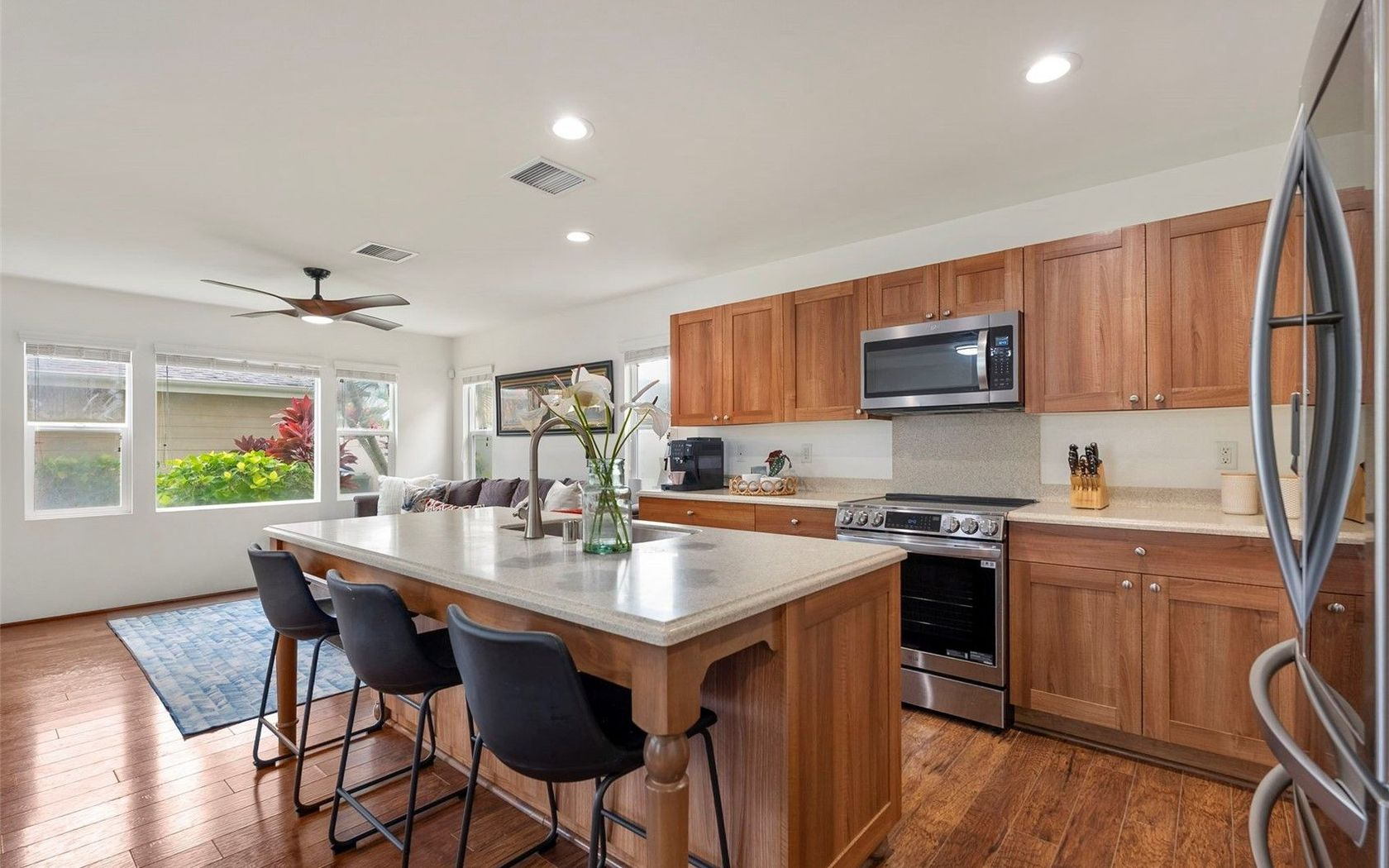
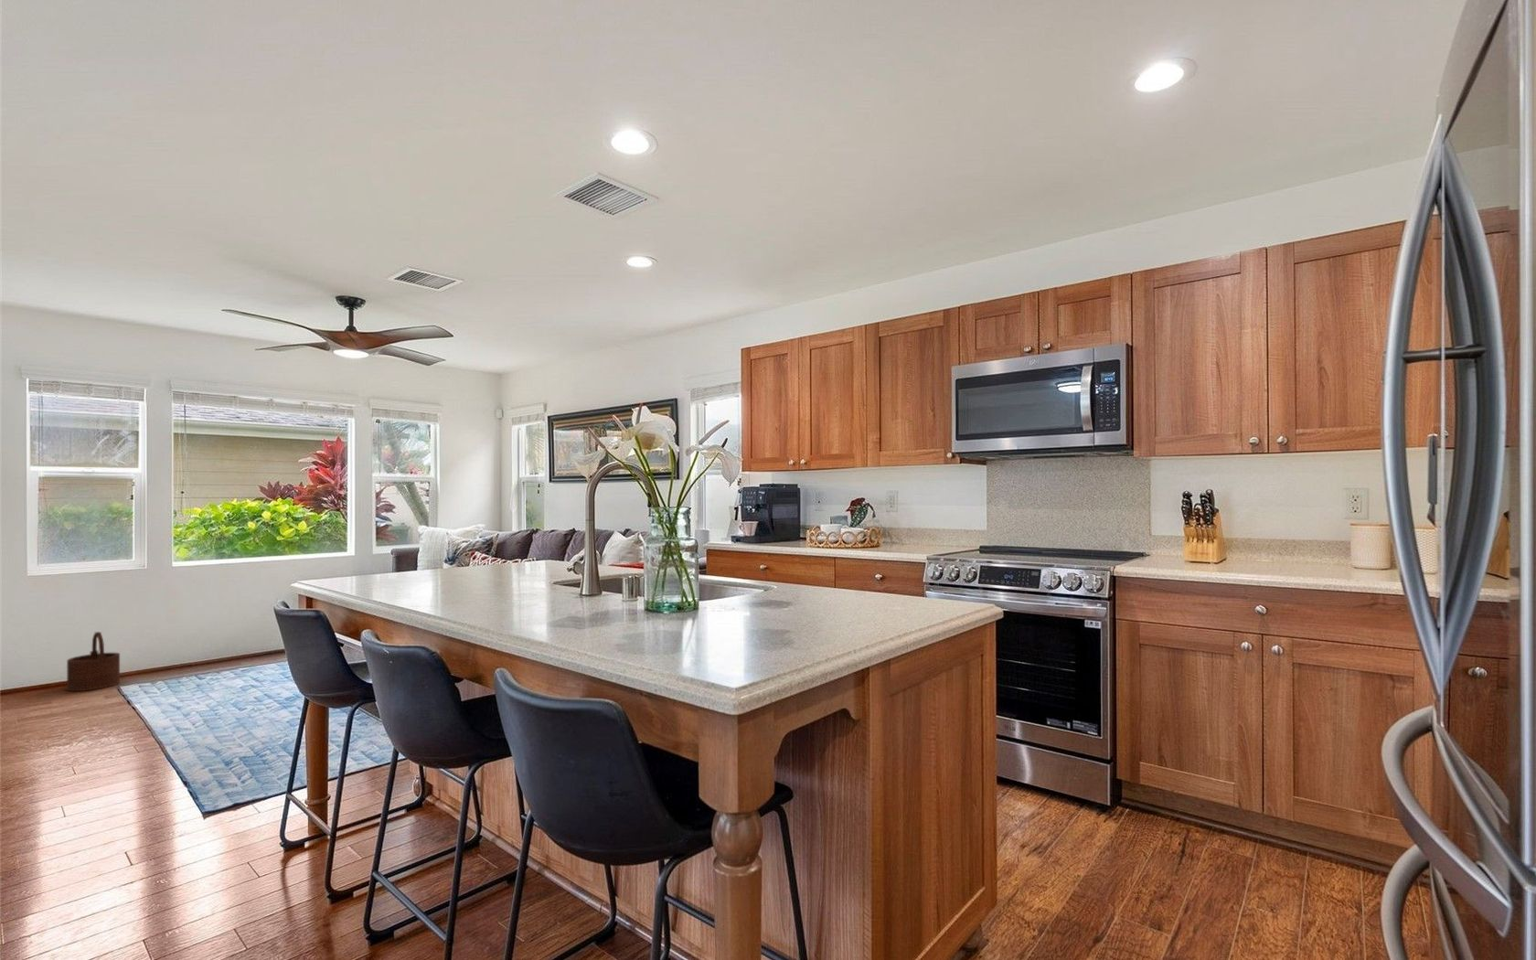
+ wooden bucket (93, 659)
